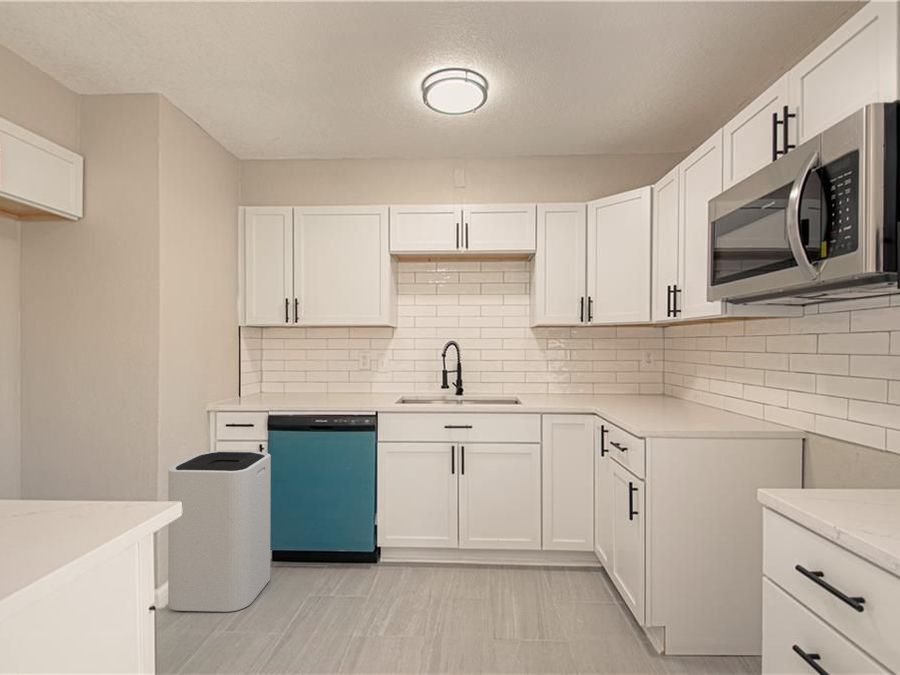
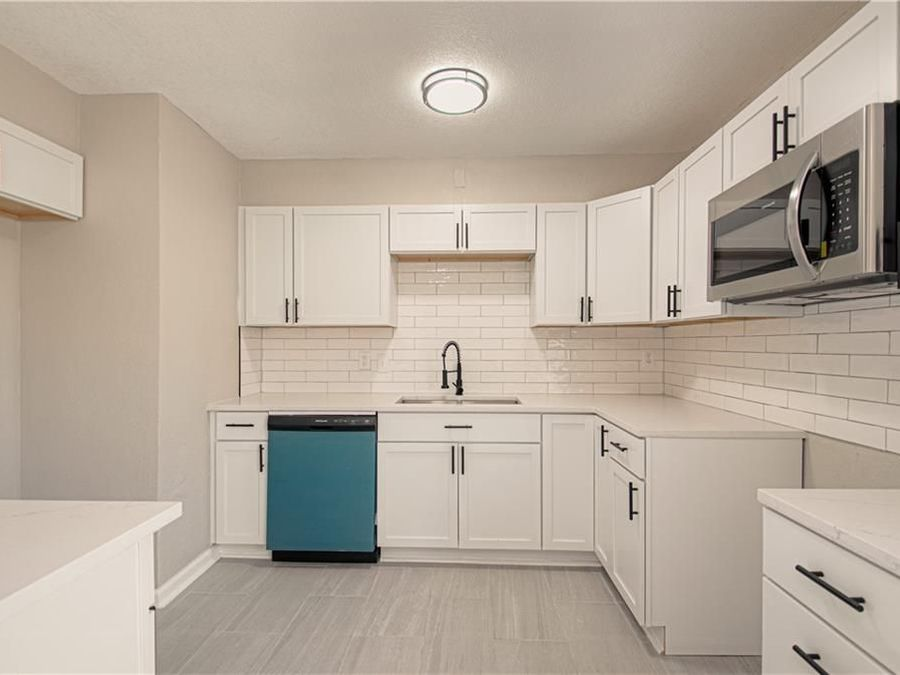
- trash can (222, 525)
